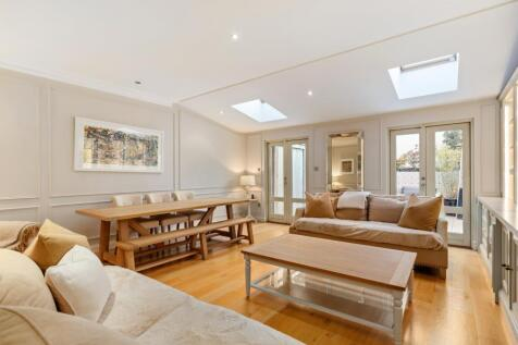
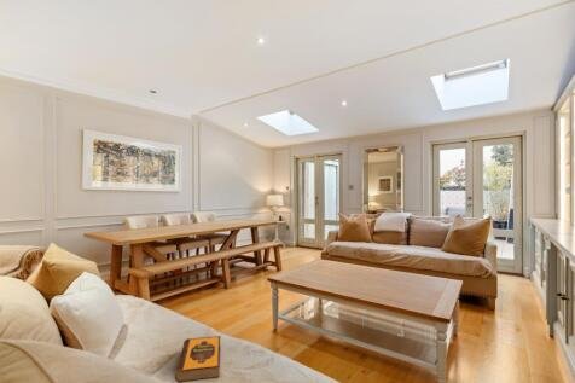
+ hardback book (199, 356)
